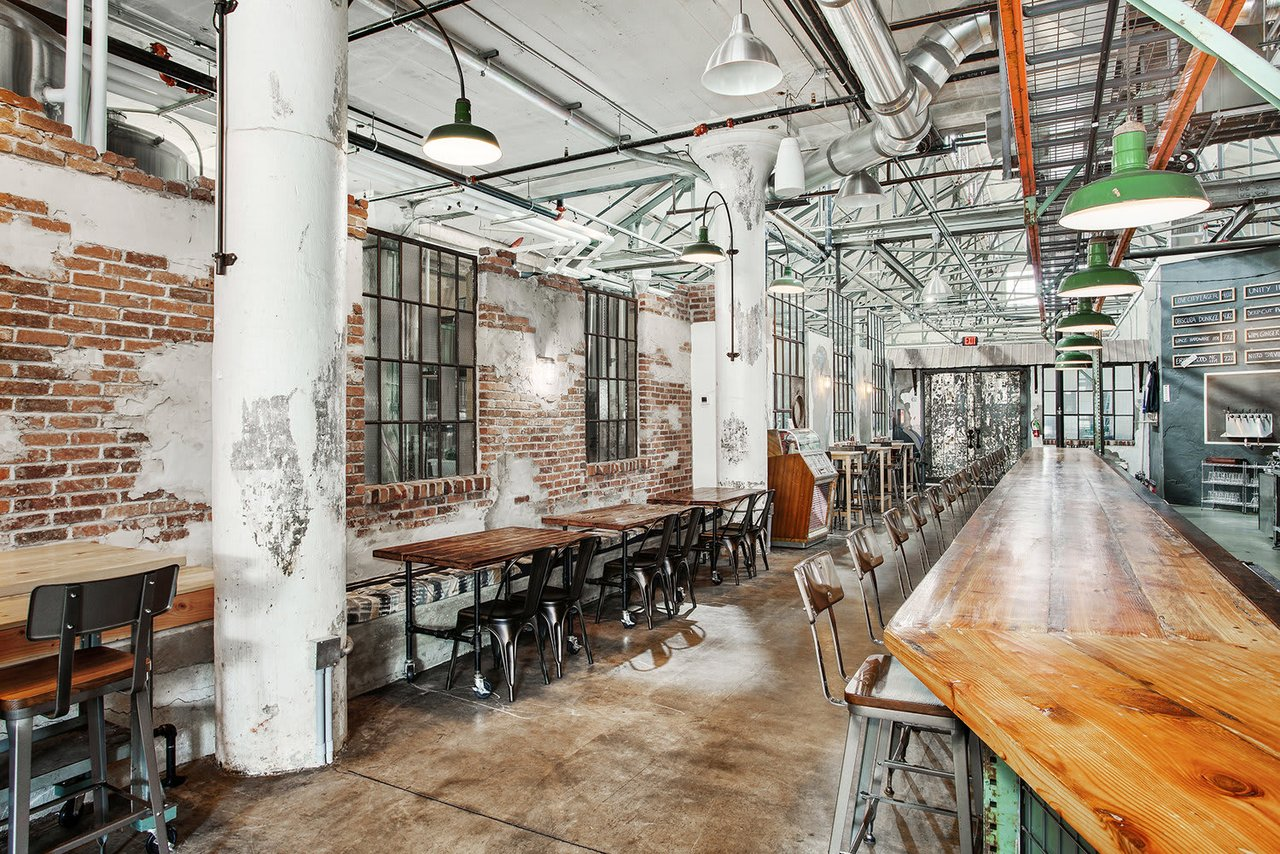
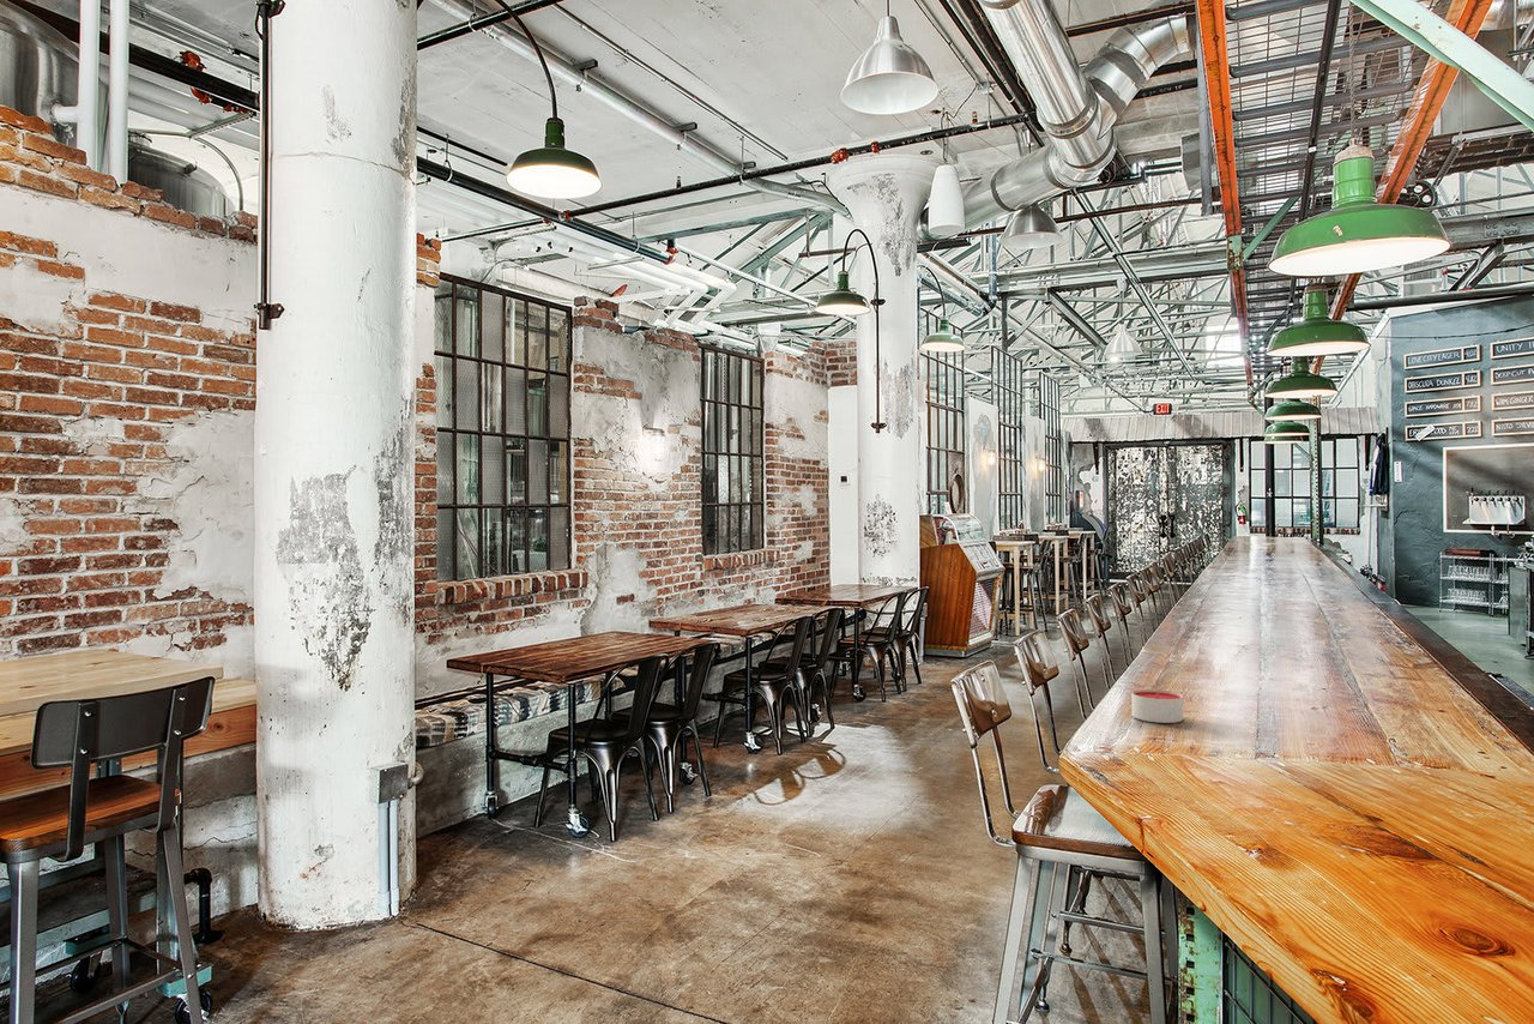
+ candle (1156, 704)
